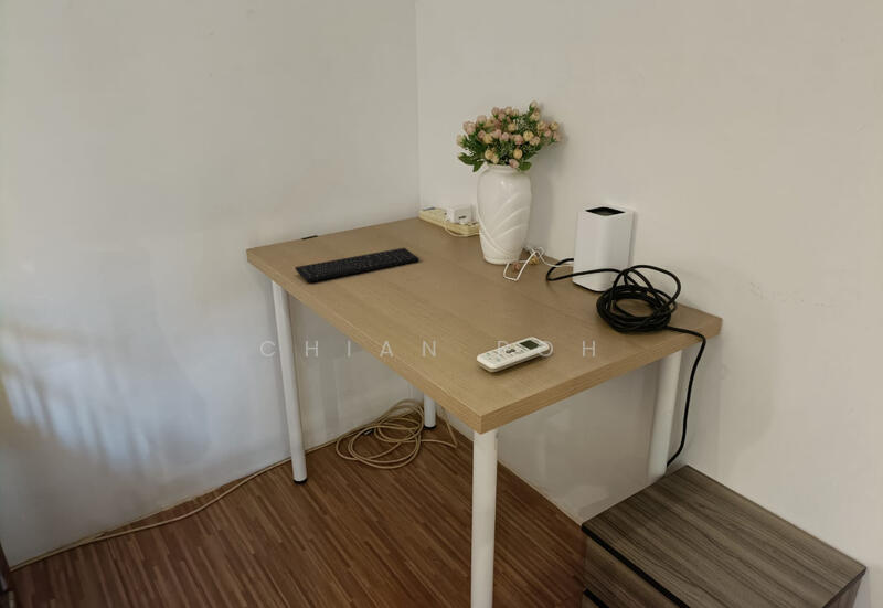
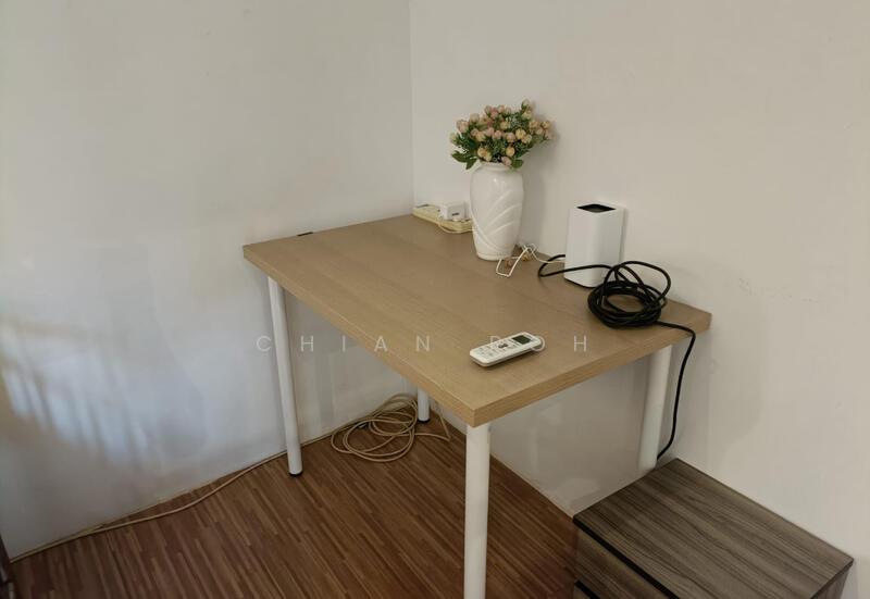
- keyboard (359, 264)
